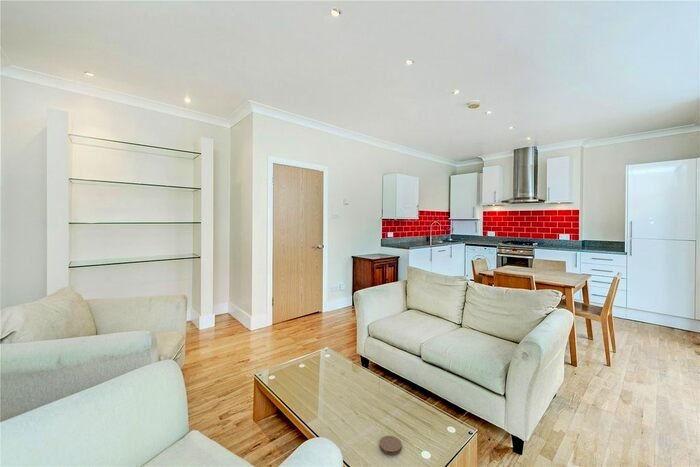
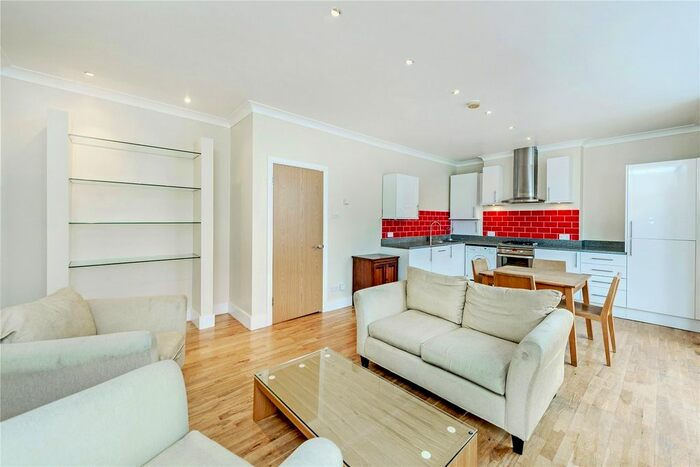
- coaster (390, 444)
